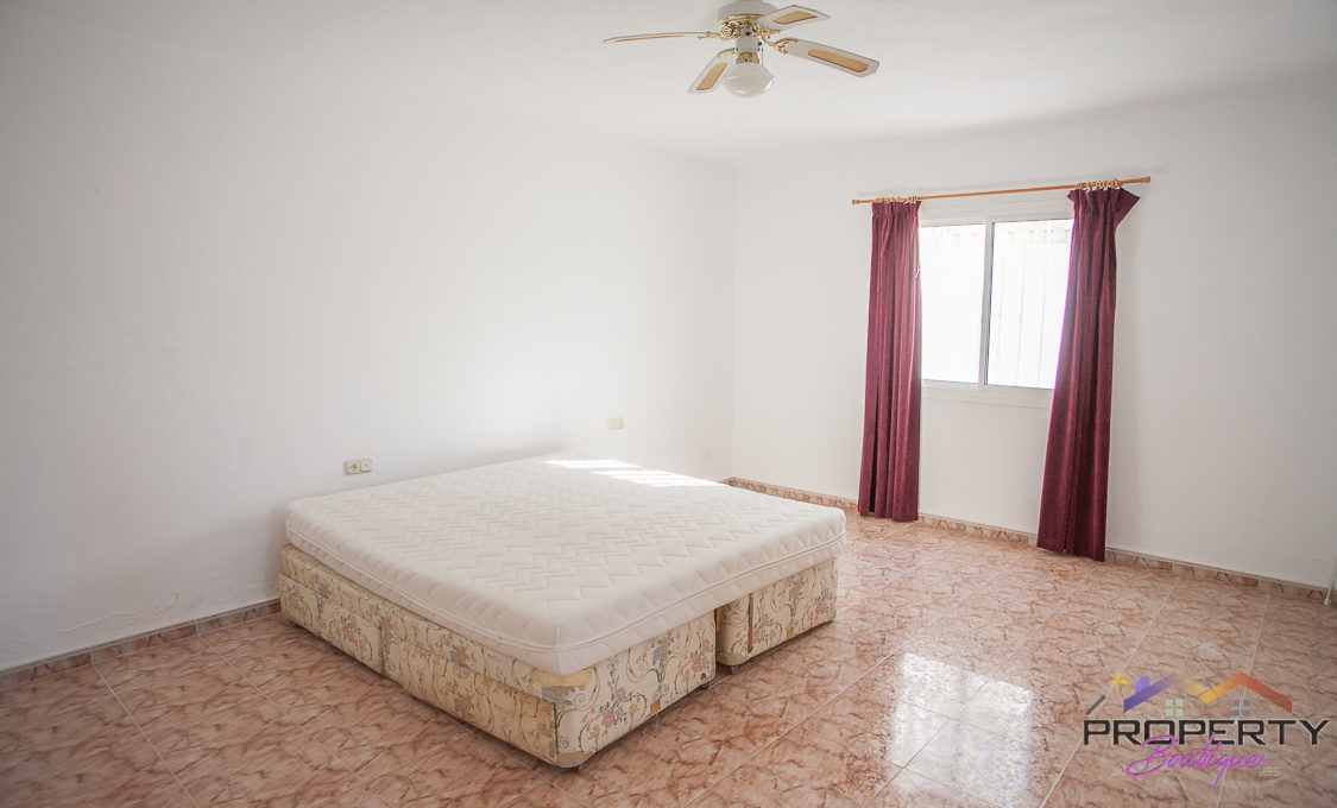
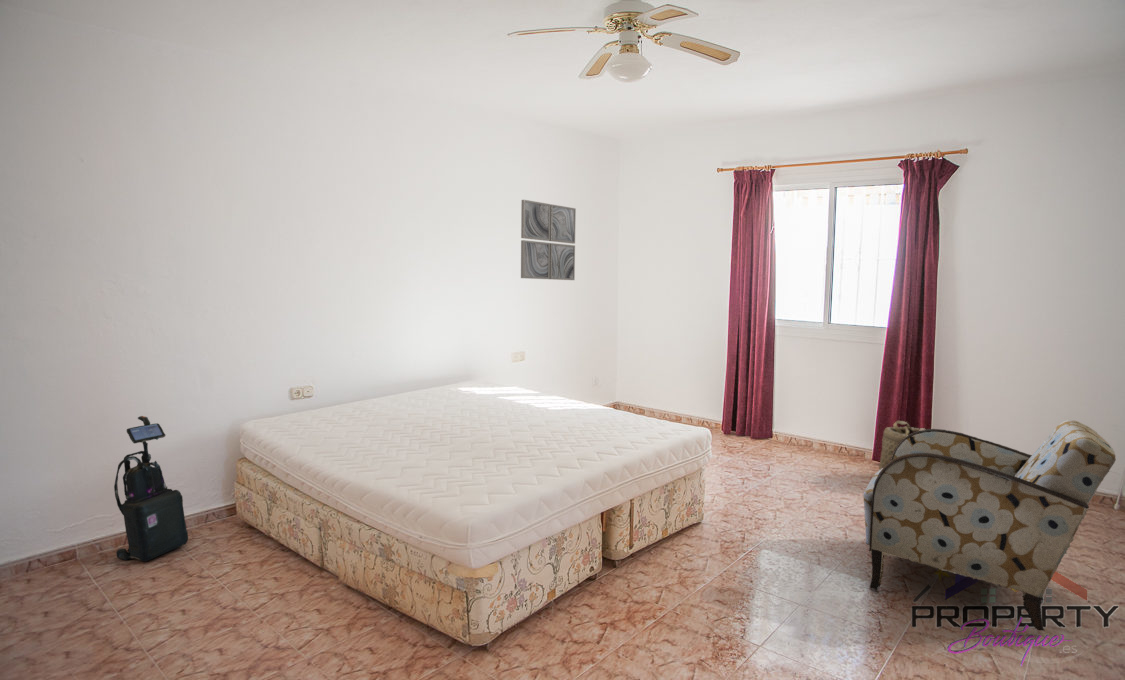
+ basket (897, 445)
+ armchair (973, 503)
+ wall art (549, 243)
+ vacuum cleaner (149, 485)
